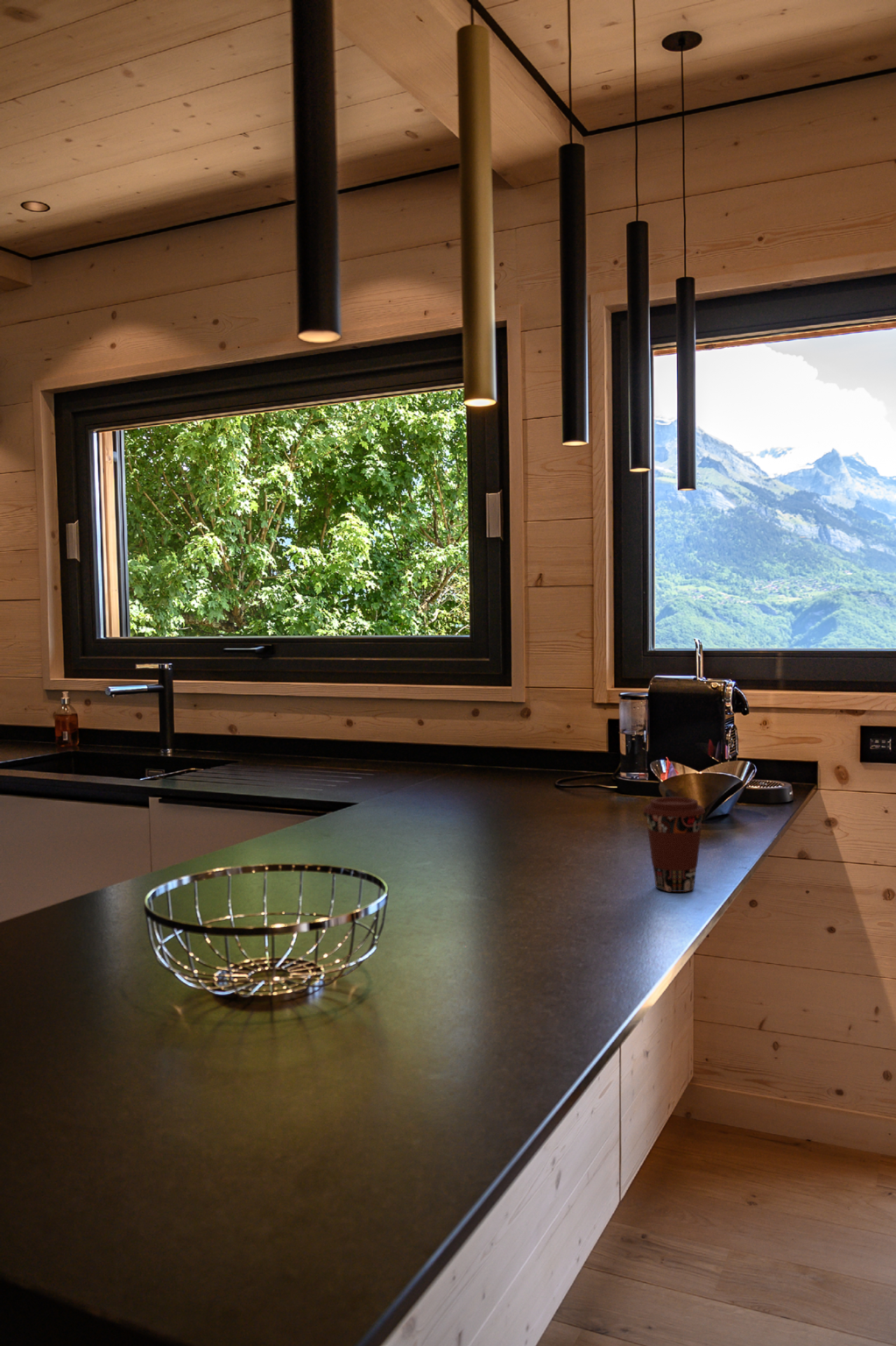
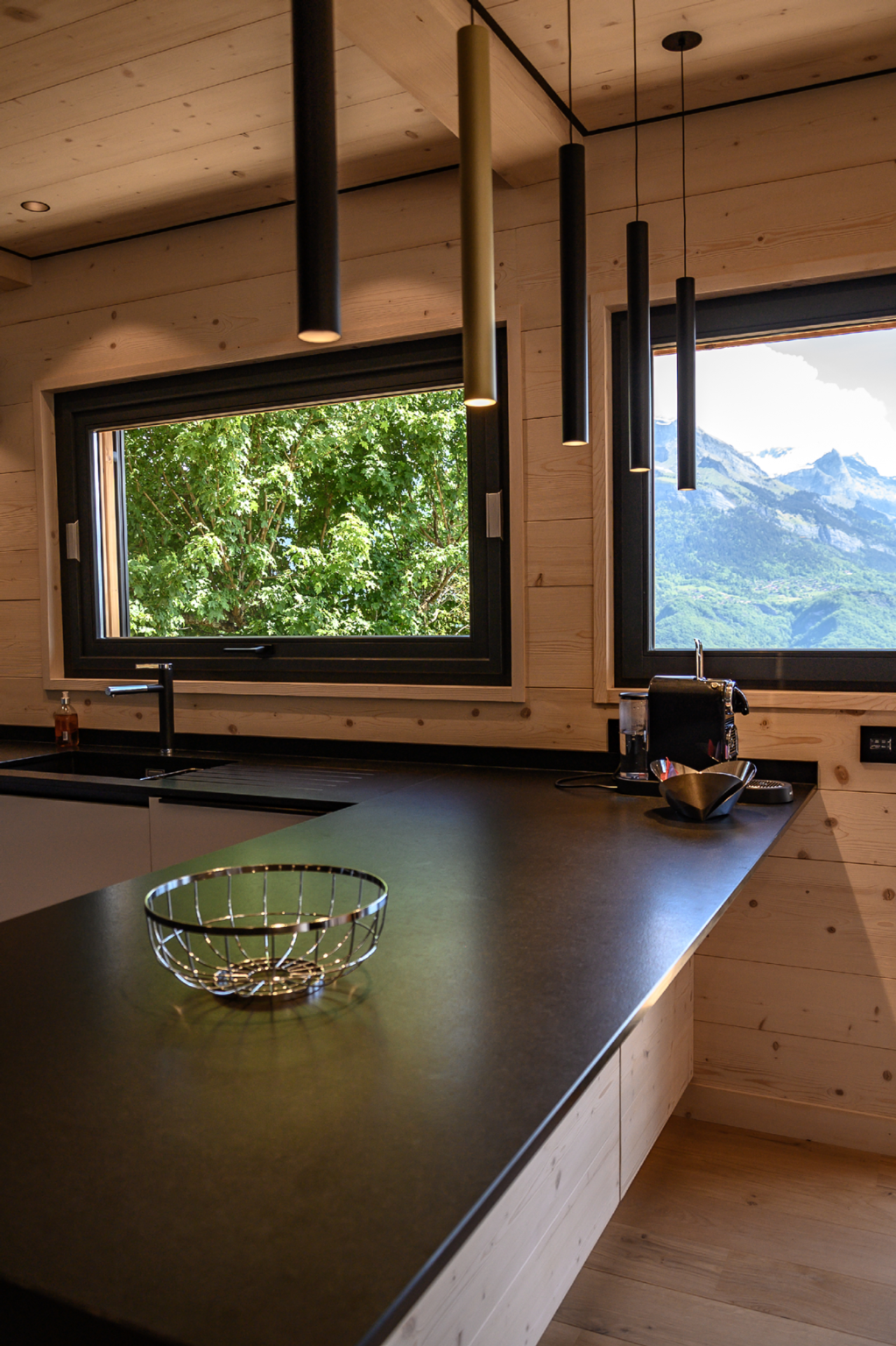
- coffee cup (674, 844)
